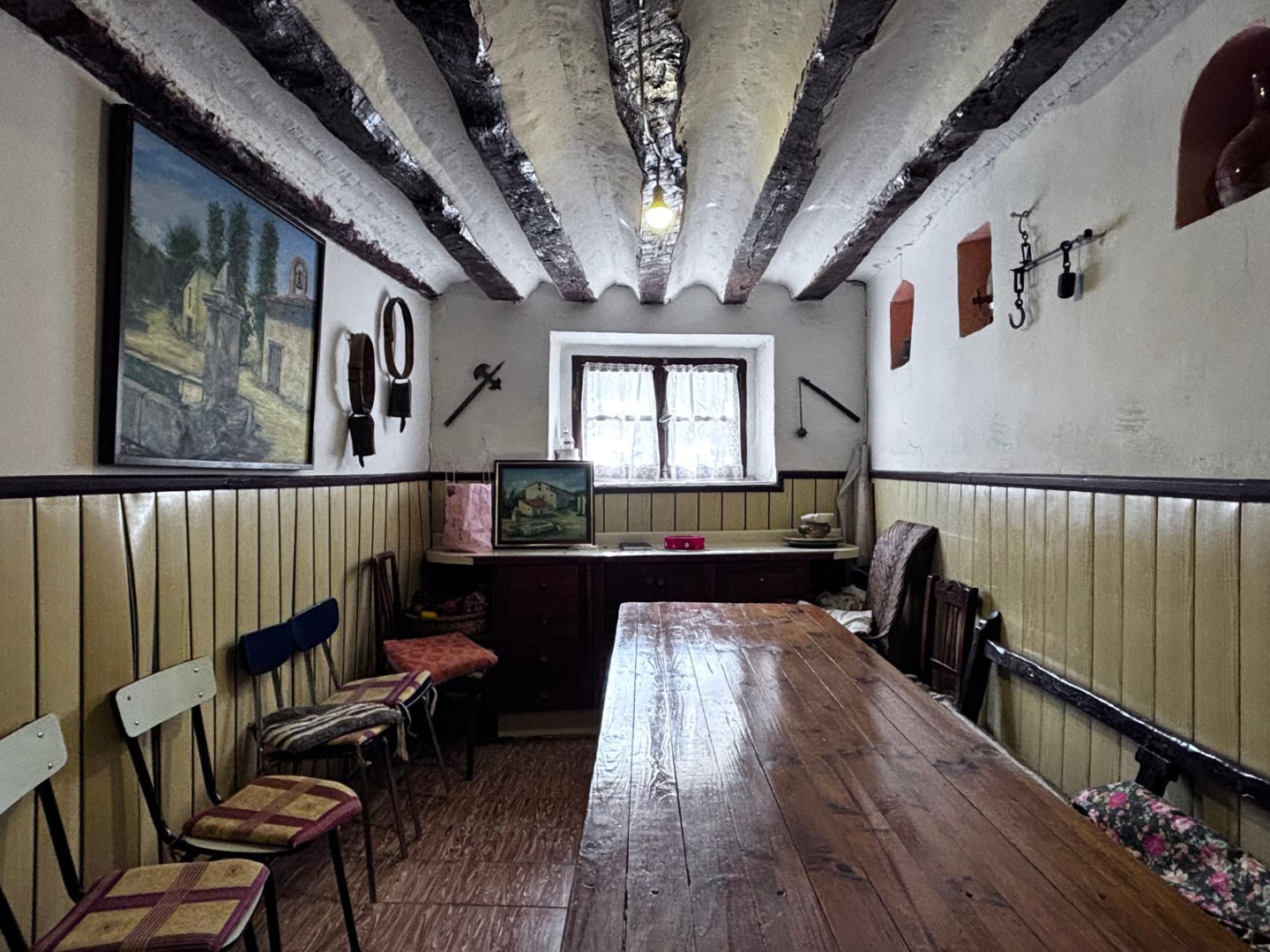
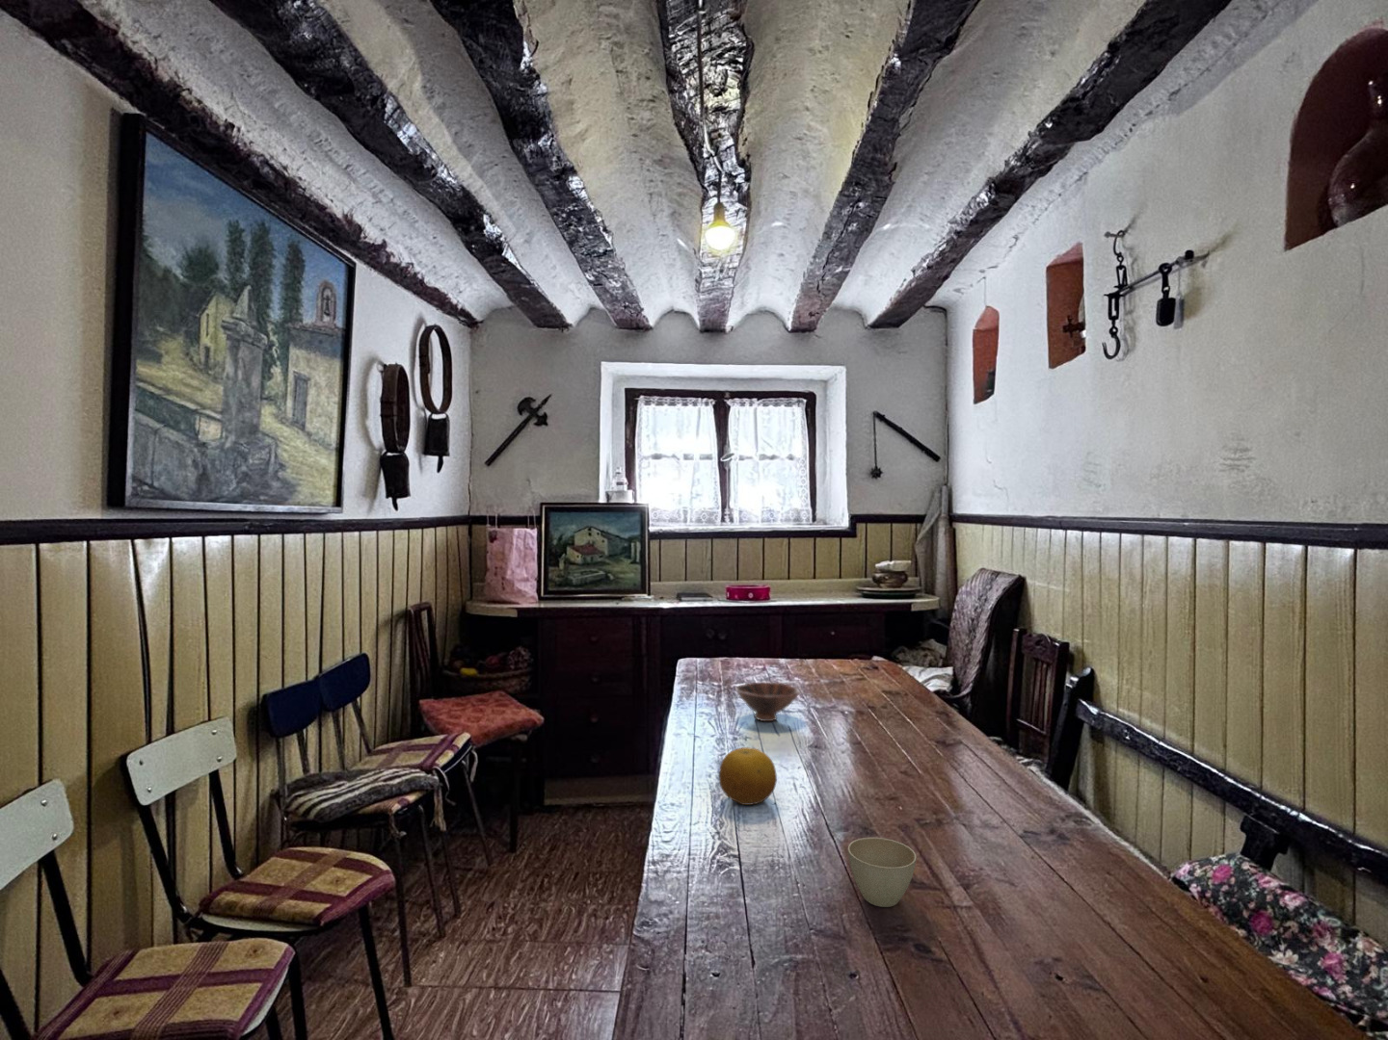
+ fruit (748, 776)
+ flower pot (881, 874)
+ bowl (766, 702)
